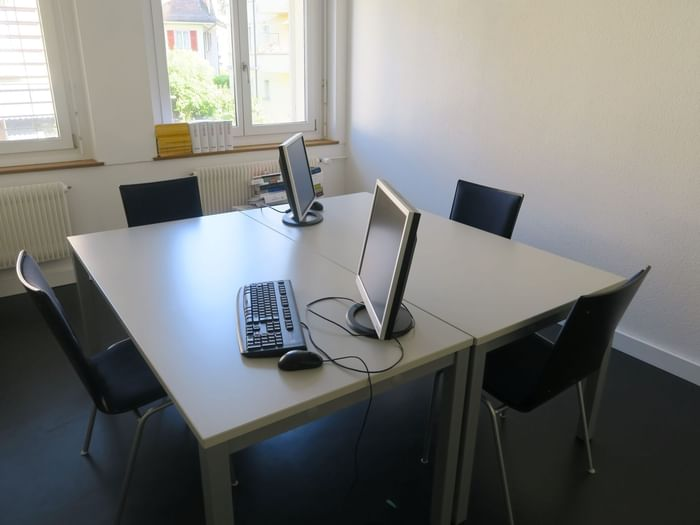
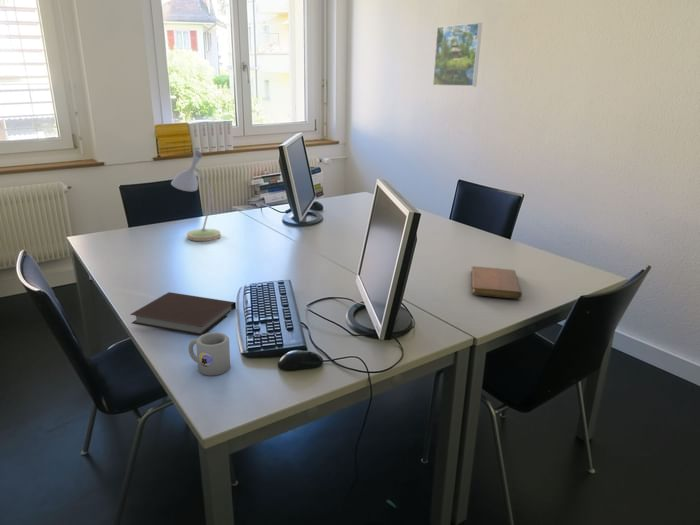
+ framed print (456, 56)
+ mug (207, 352)
+ notebook (495, 281)
+ desk lamp (194, 190)
+ notebook (185, 311)
